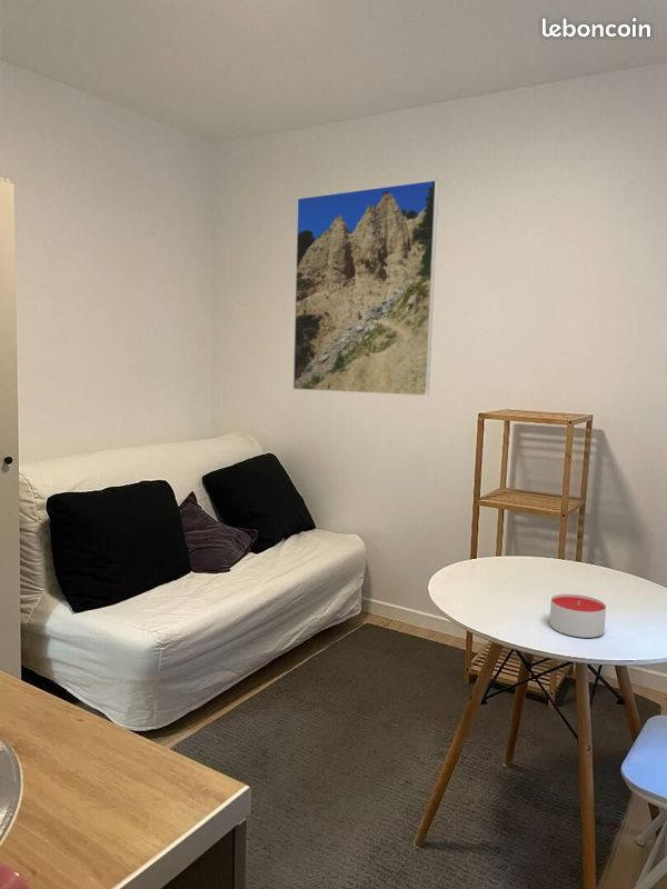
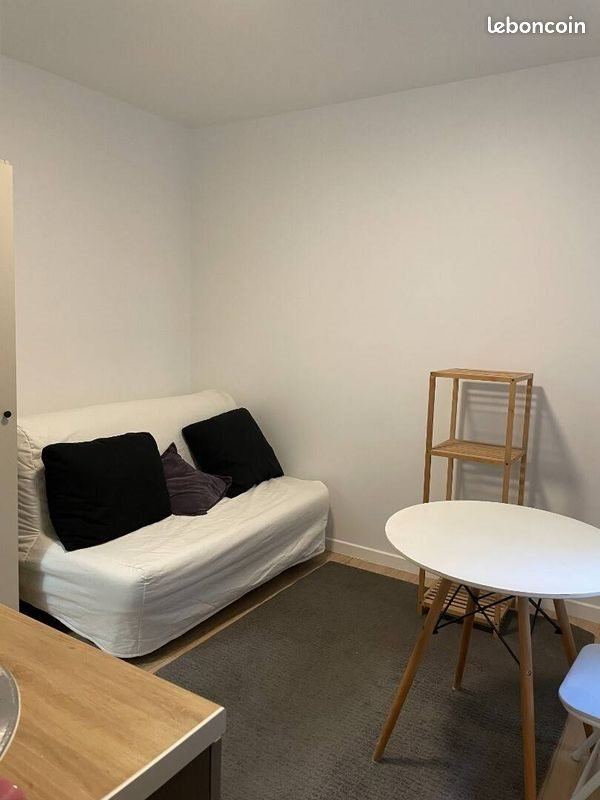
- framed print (360, 292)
- candle (577, 613)
